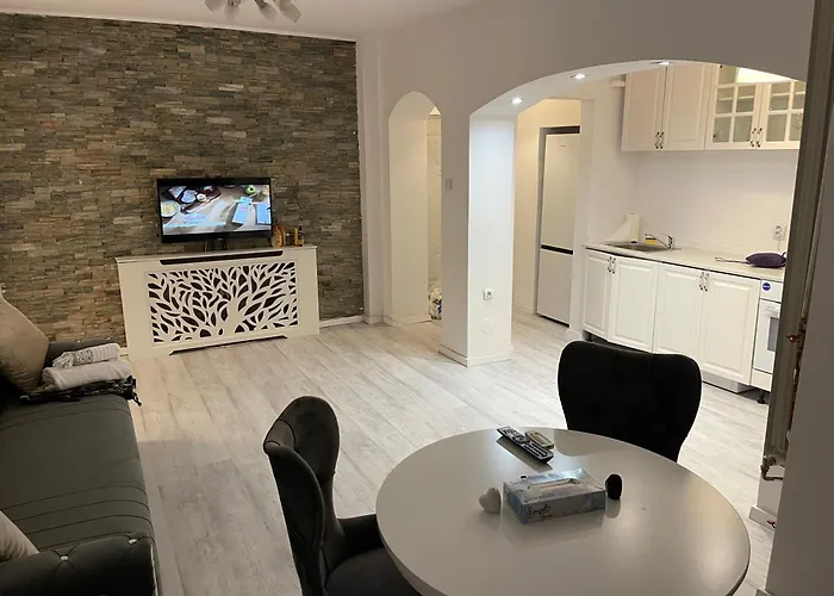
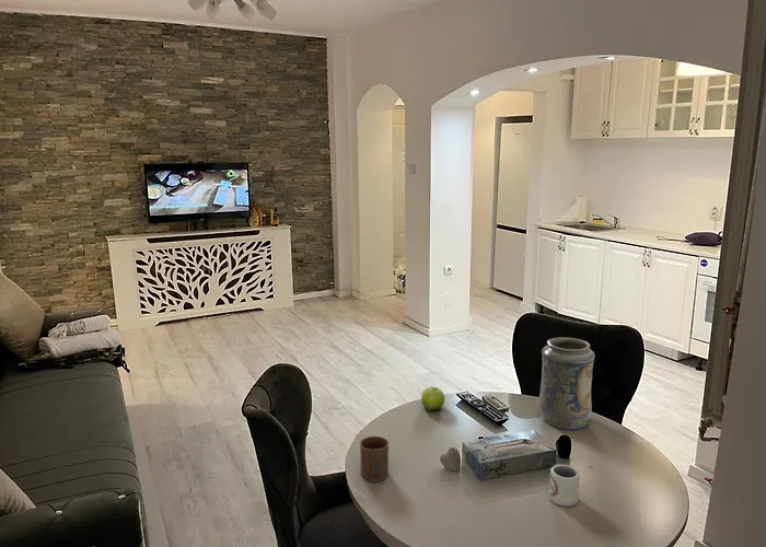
+ cup (374, 458)
+ cup (562, 482)
+ decorative vase (566, 382)
+ fruit (432, 397)
